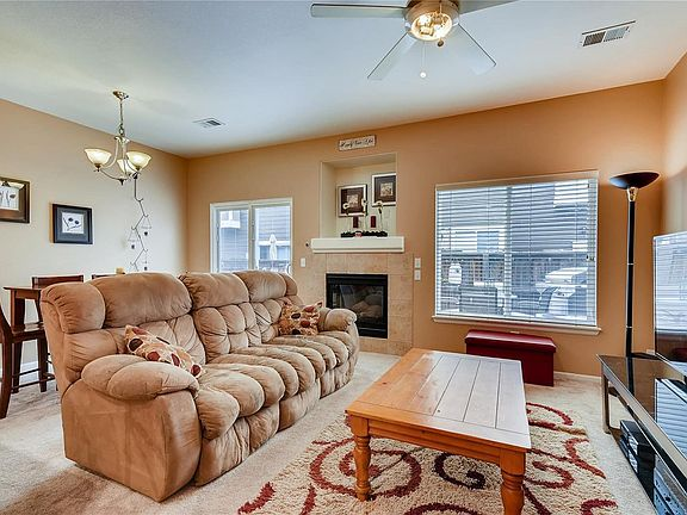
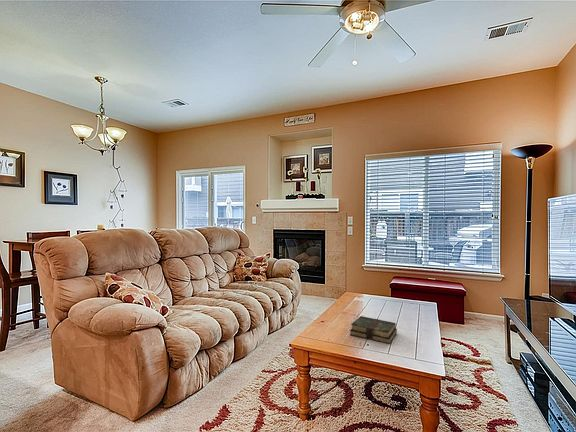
+ book (373, 328)
